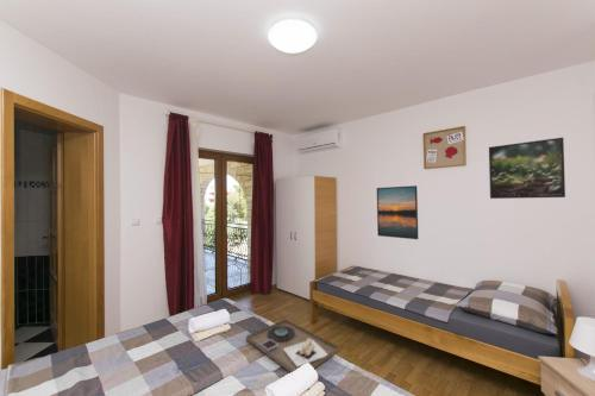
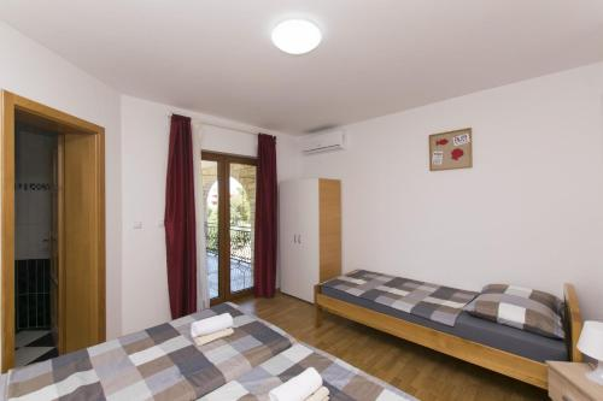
- platter (290, 339)
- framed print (396, 212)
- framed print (524, 170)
